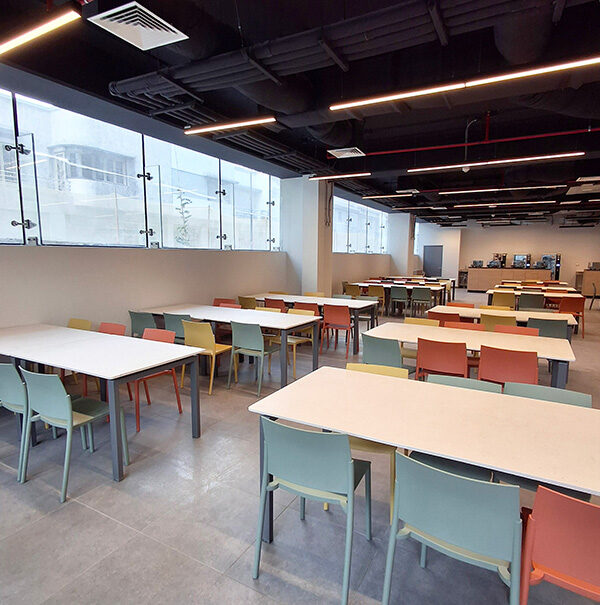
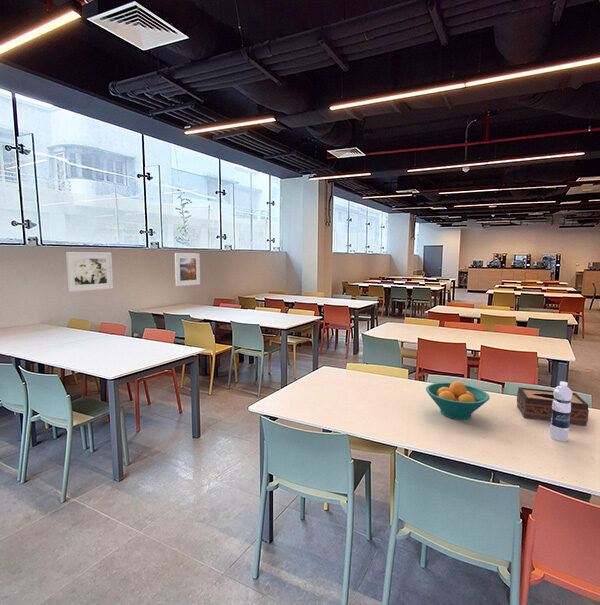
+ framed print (188, 269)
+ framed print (90, 271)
+ tissue box (550, 405)
+ fruit bowl (456, 398)
+ water bottle (561, 410)
